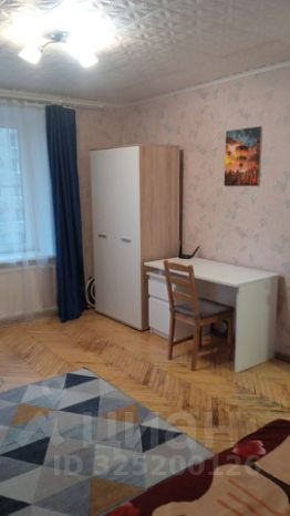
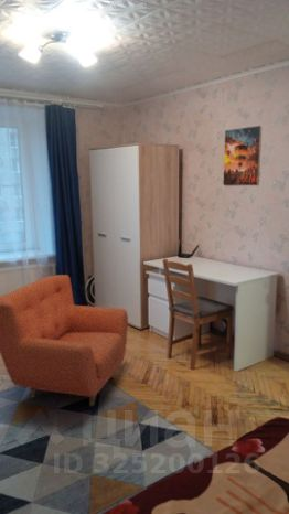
+ armchair (66, 338)
